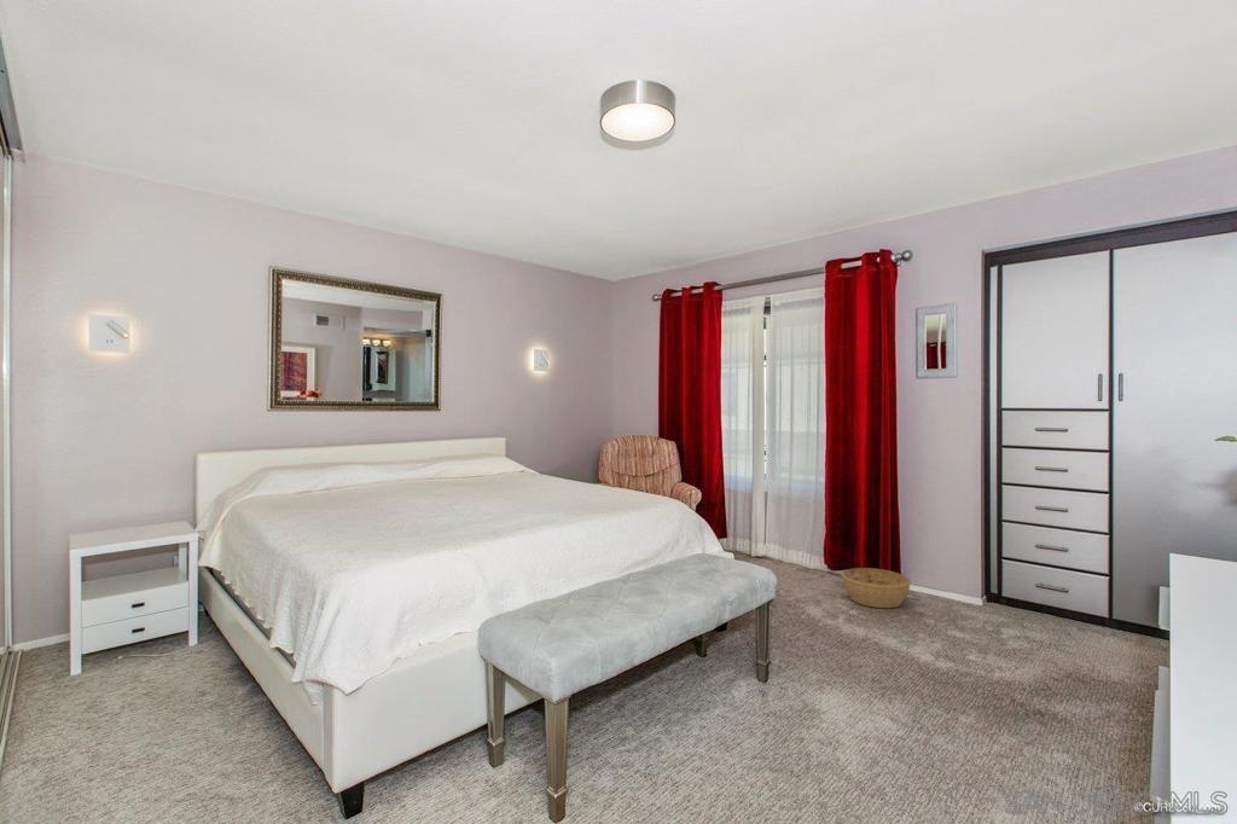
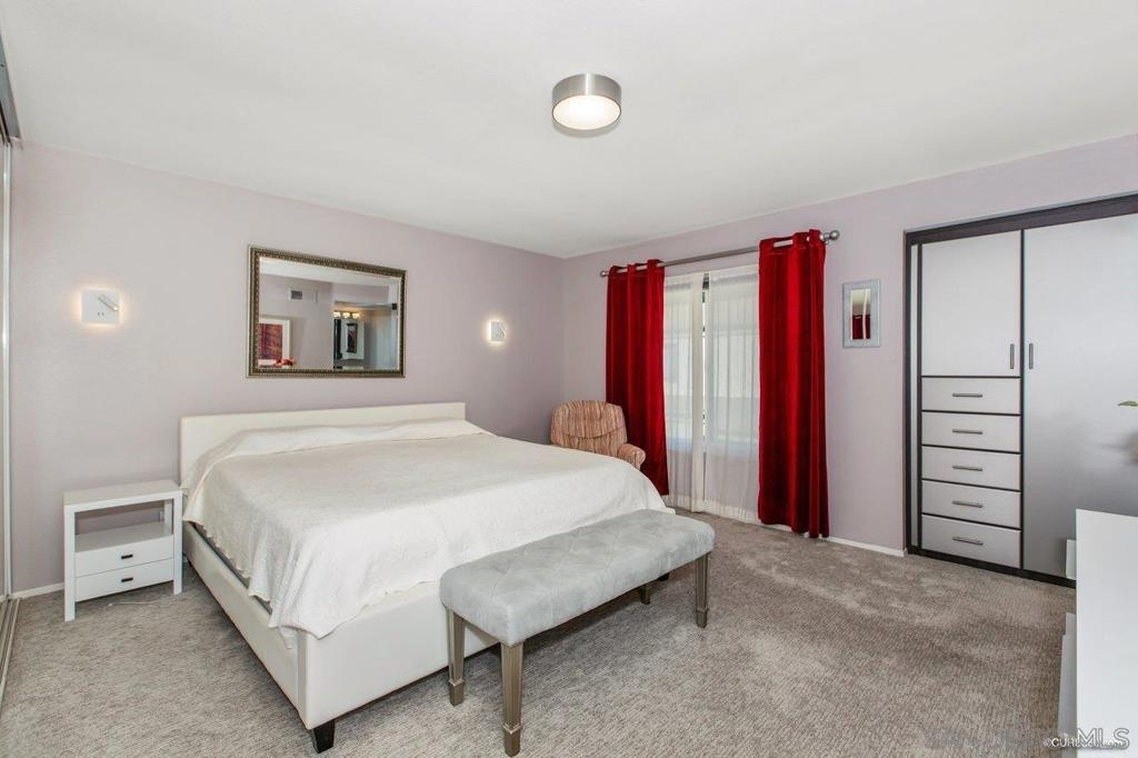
- basket (875, 587)
